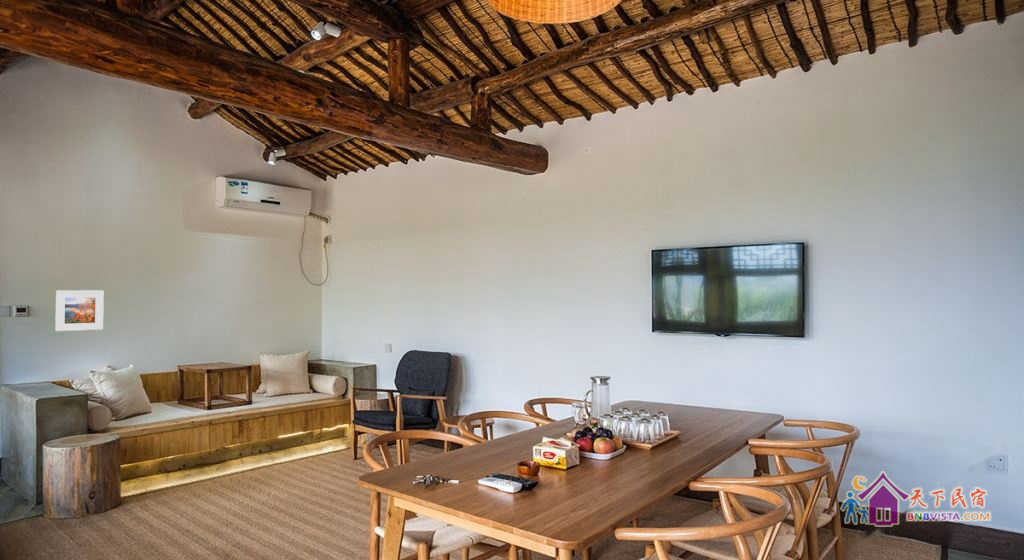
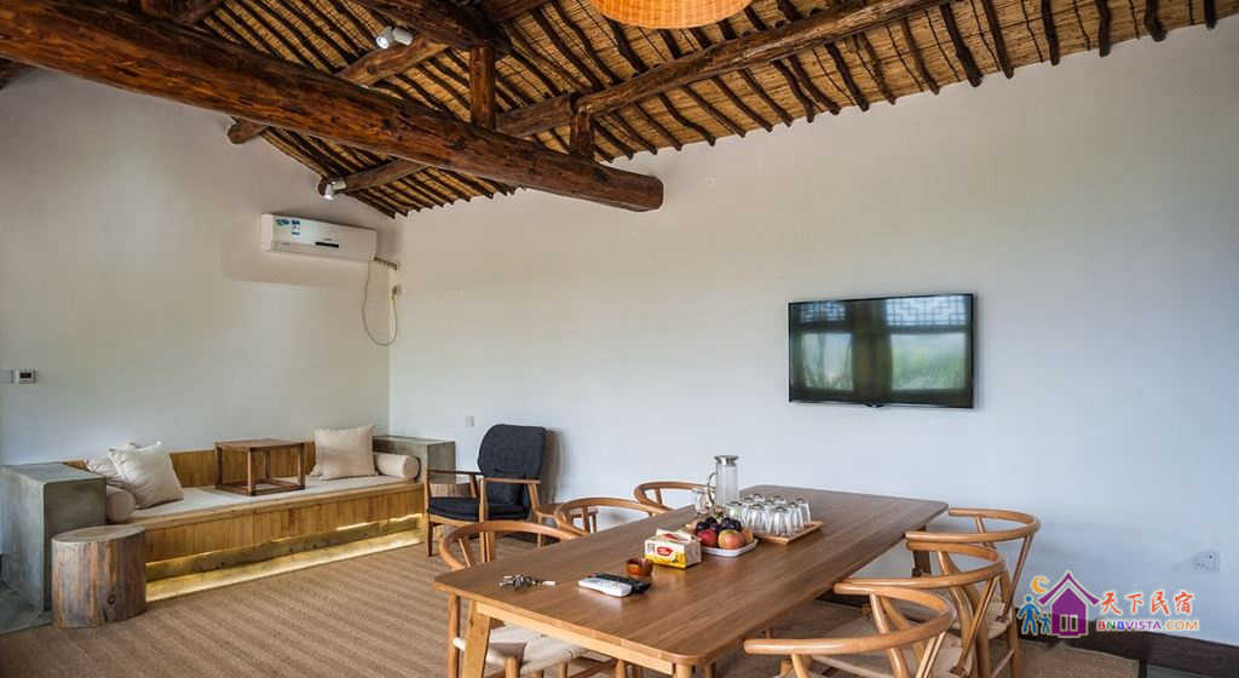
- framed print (80, 310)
